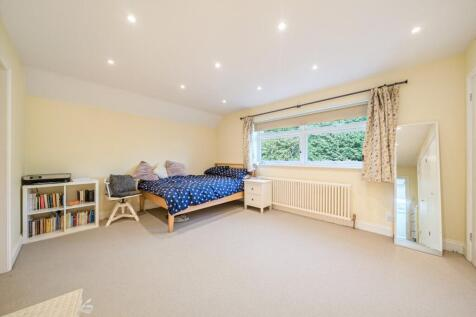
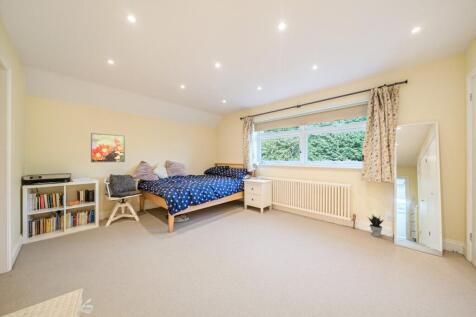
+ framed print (108, 148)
+ potted plant (374, 224)
